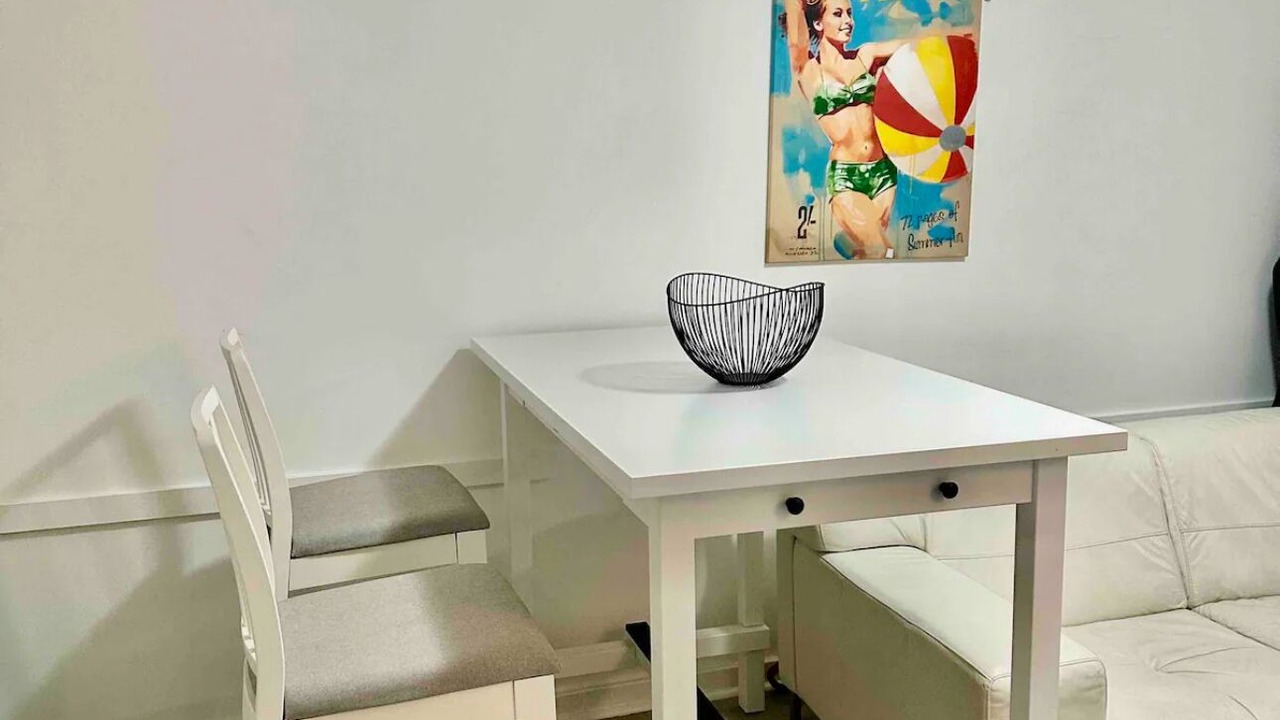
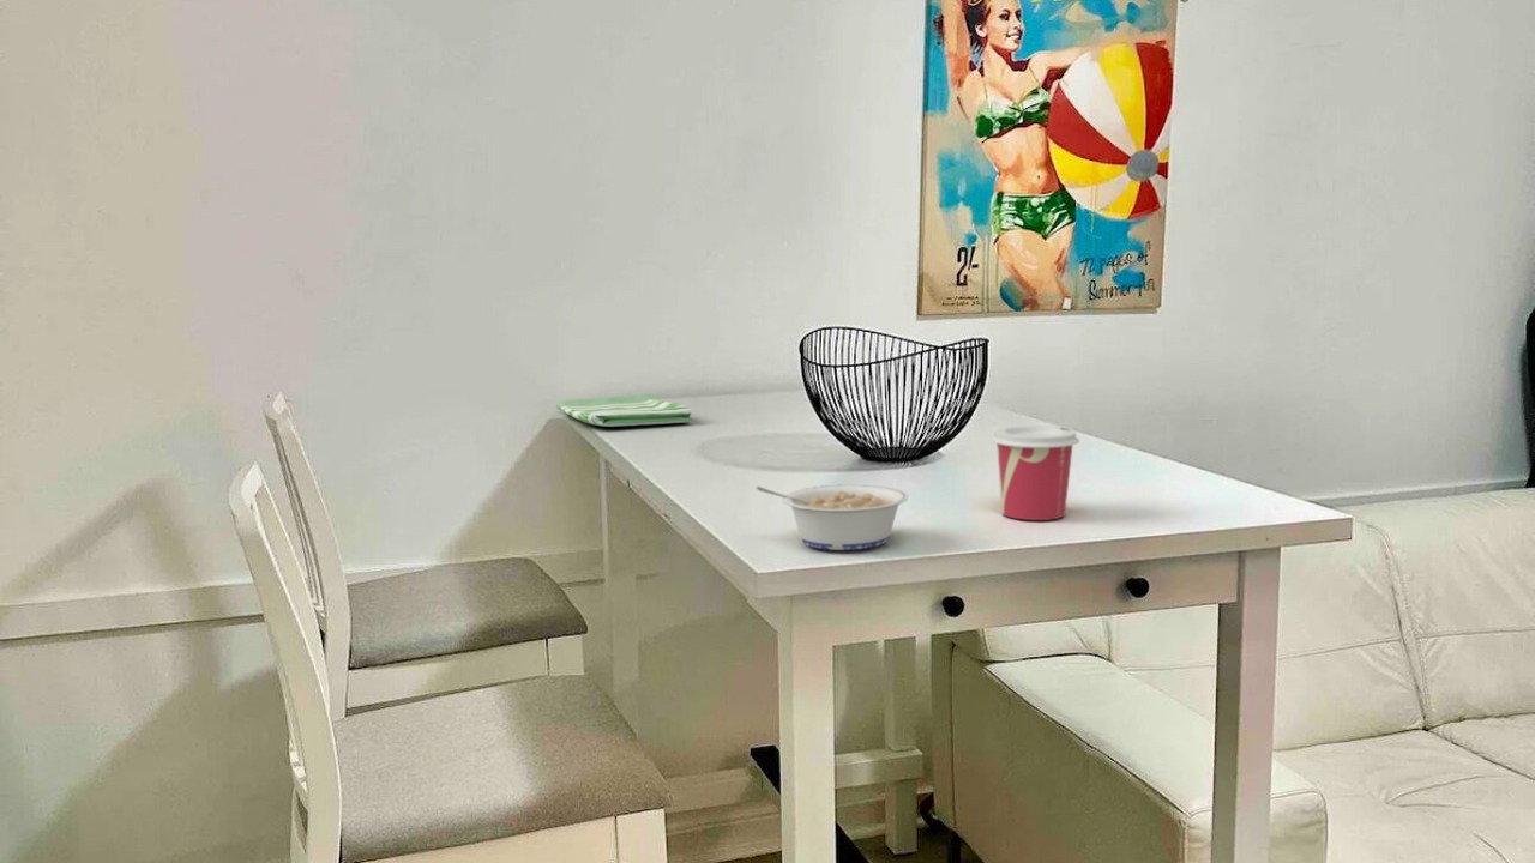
+ legume (841, 514)
+ dish towel (624, 409)
+ cup (1034, 472)
